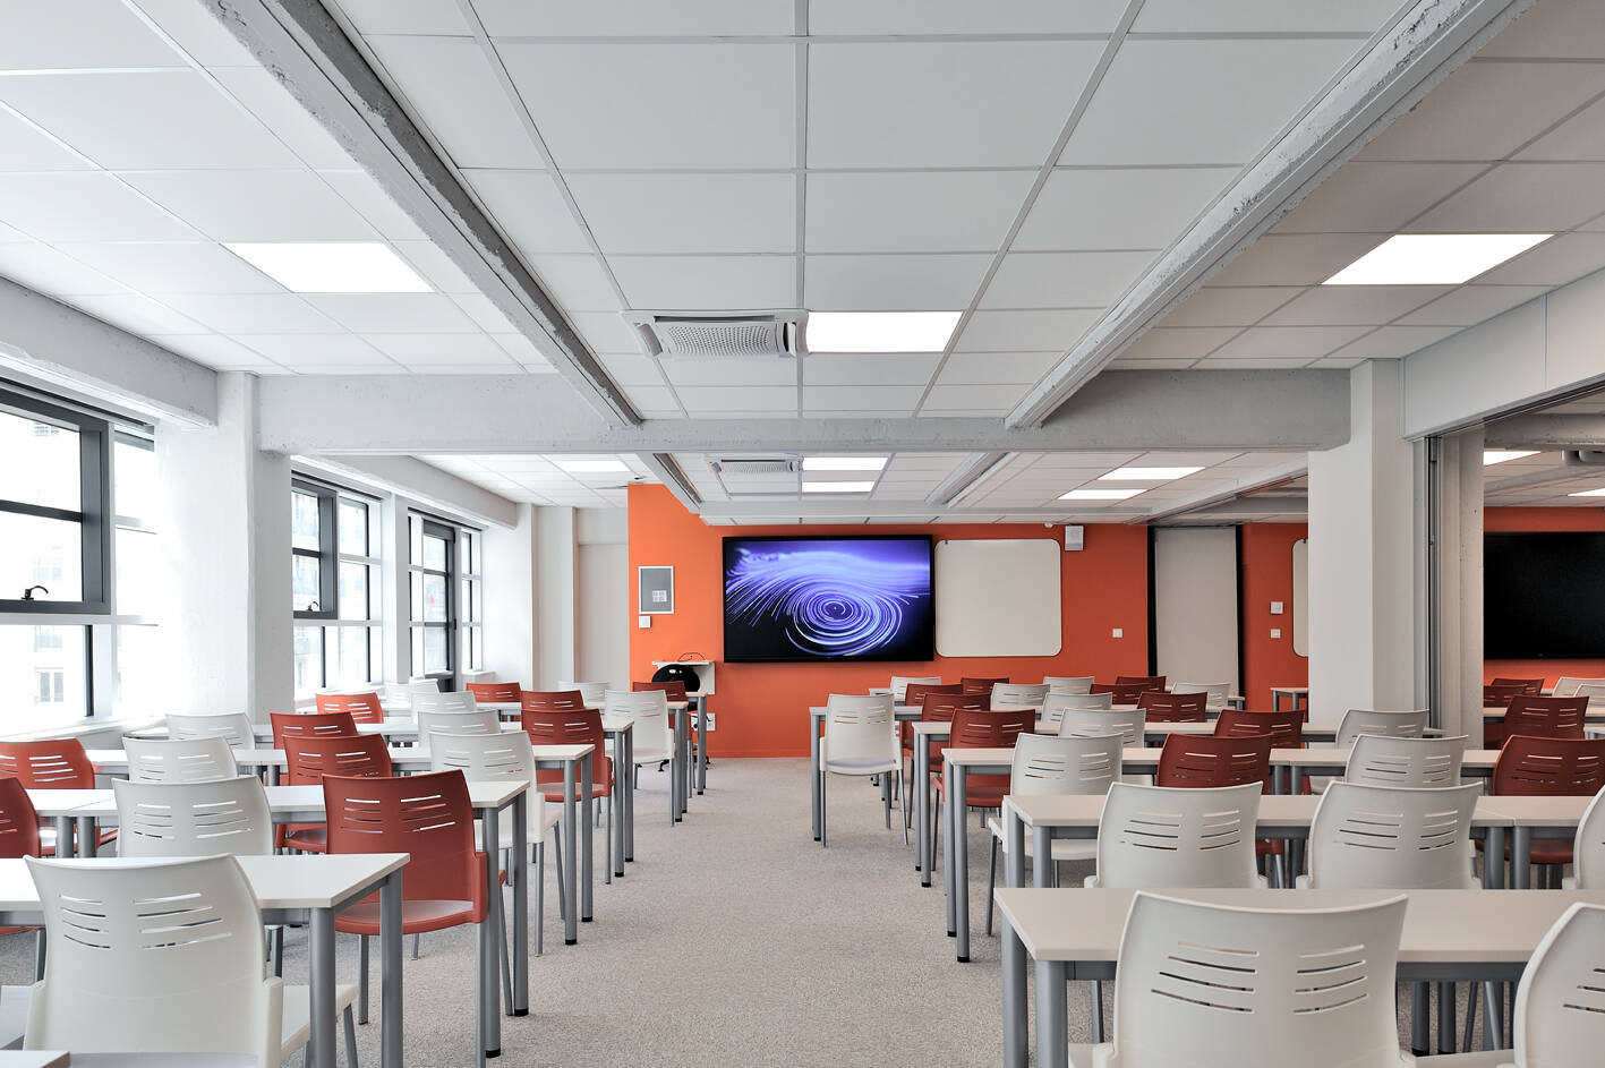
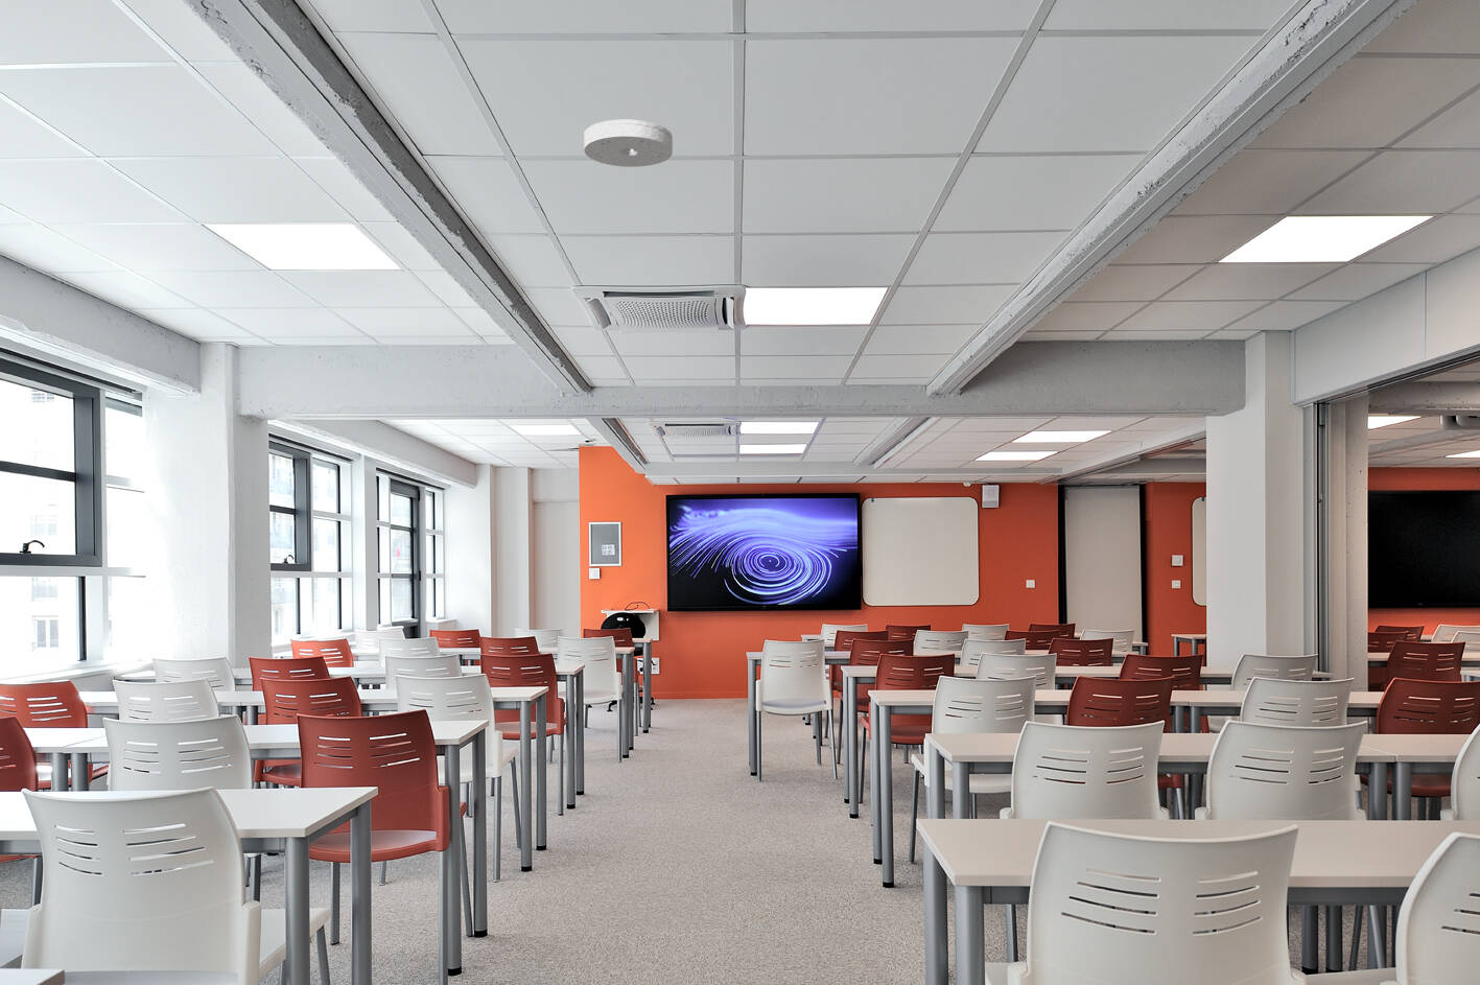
+ smoke detector (627, 144)
